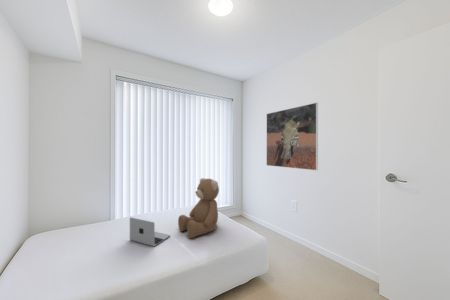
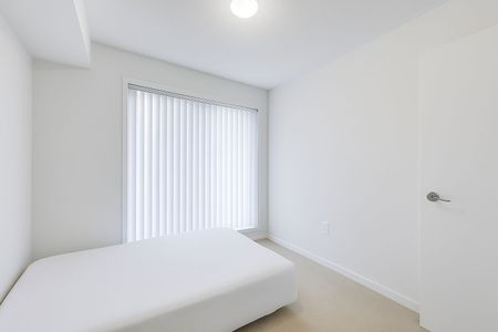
- teddy bear (201, 204)
- laptop (150, 227)
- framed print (288, 138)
